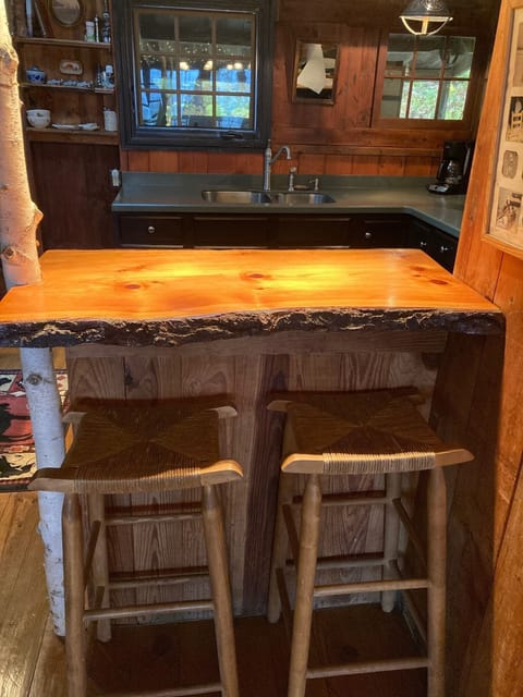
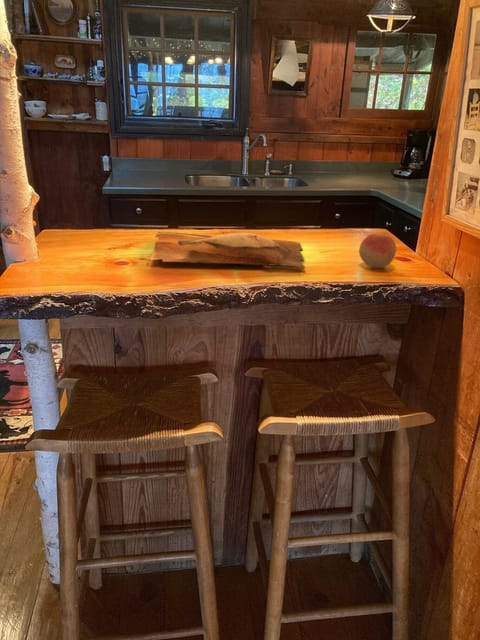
+ fruit (377, 250)
+ cutting board (229, 242)
